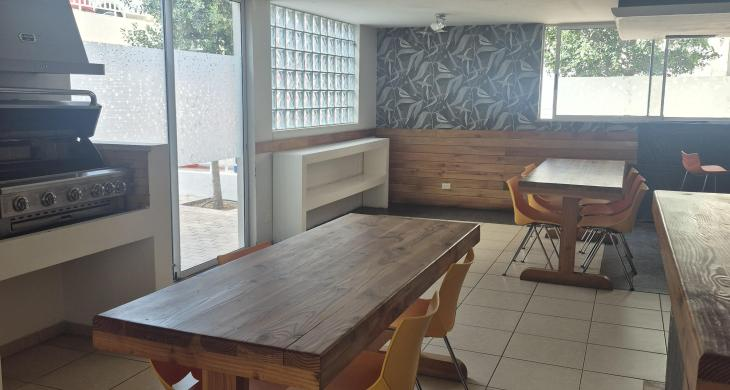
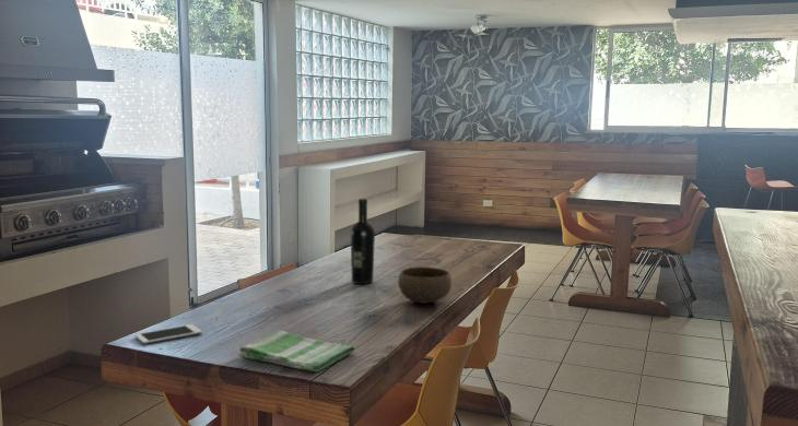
+ dish towel (296, 348)
+ wine bottle (362, 240)
+ bowl (424, 286)
+ cell phone (168, 333)
